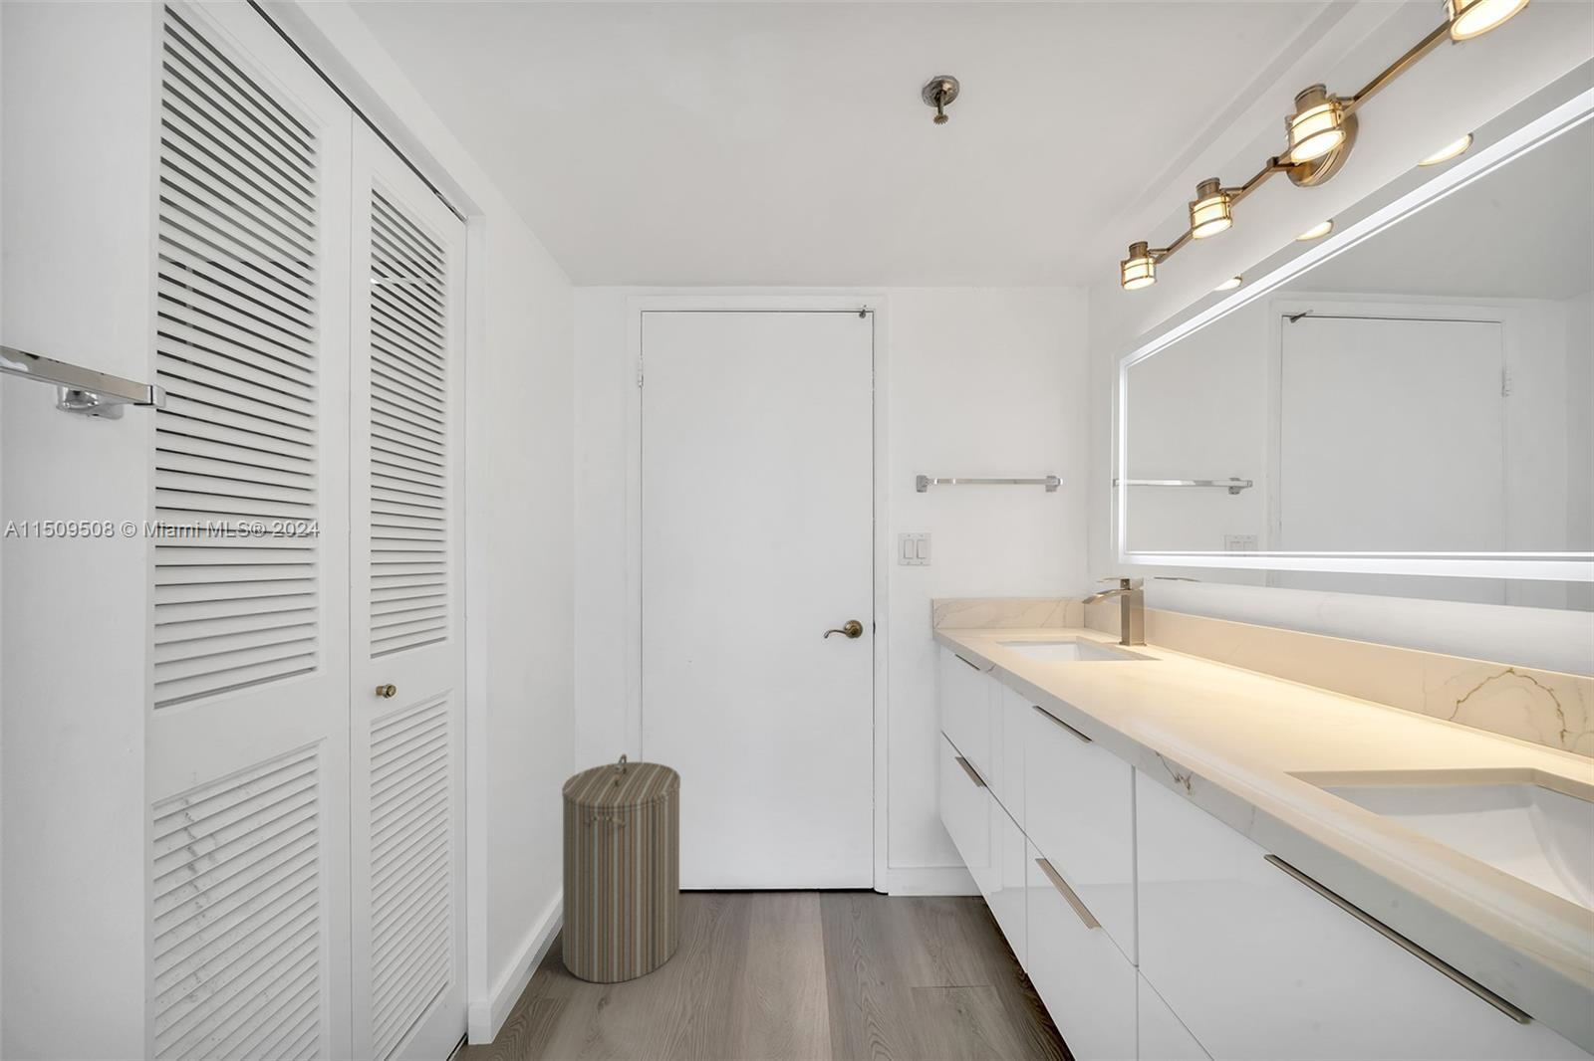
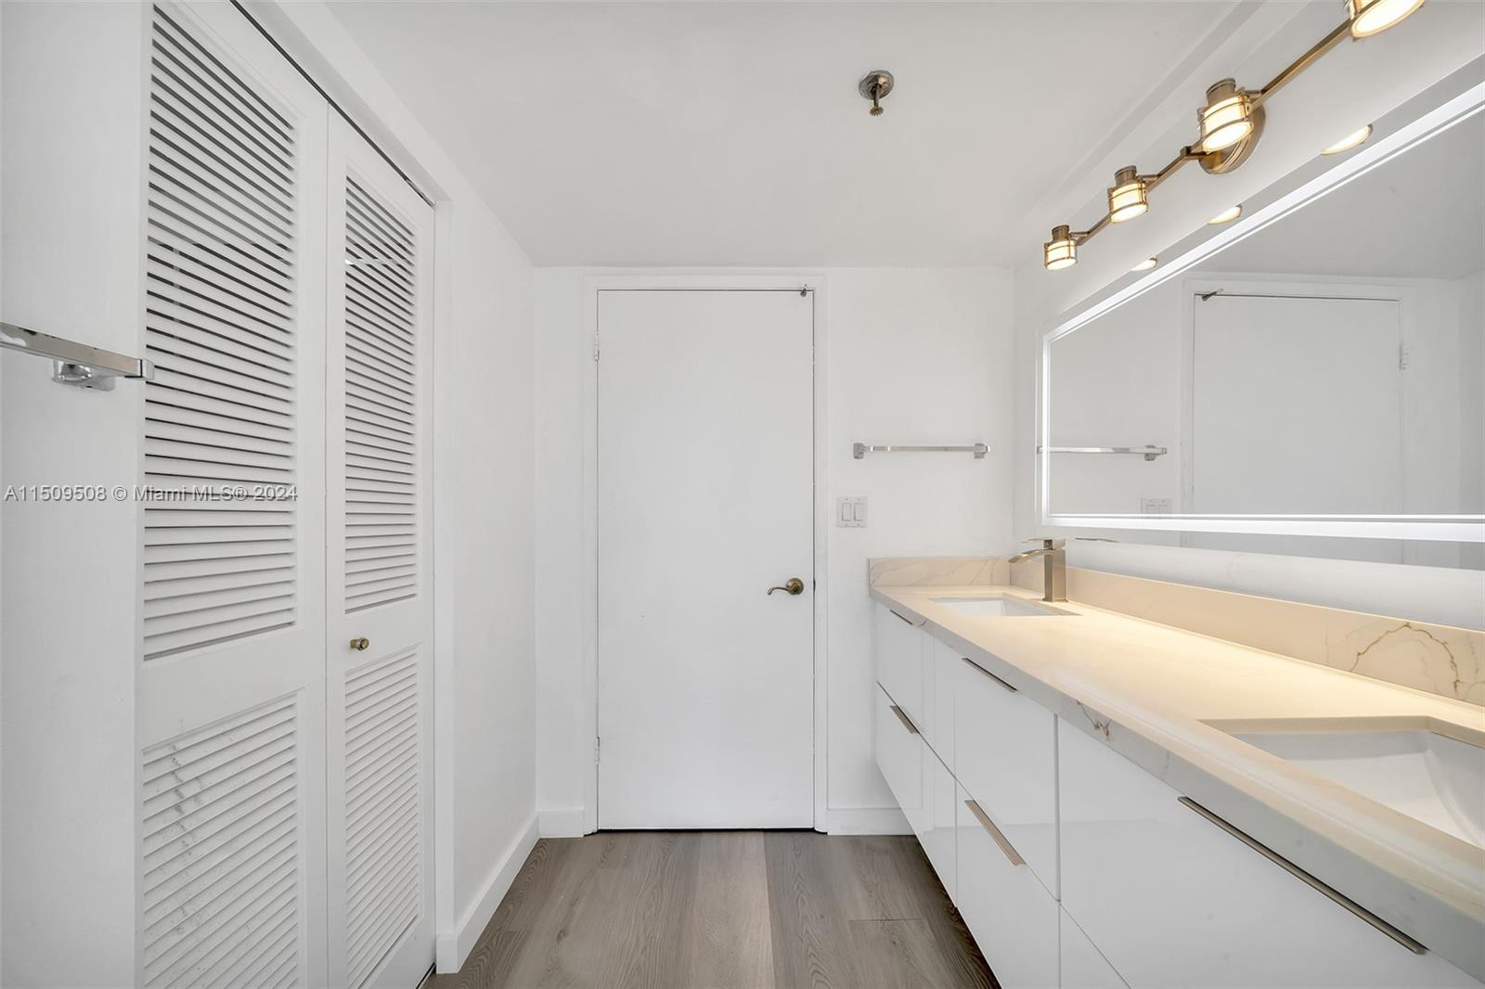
- laundry hamper (622, 850)
